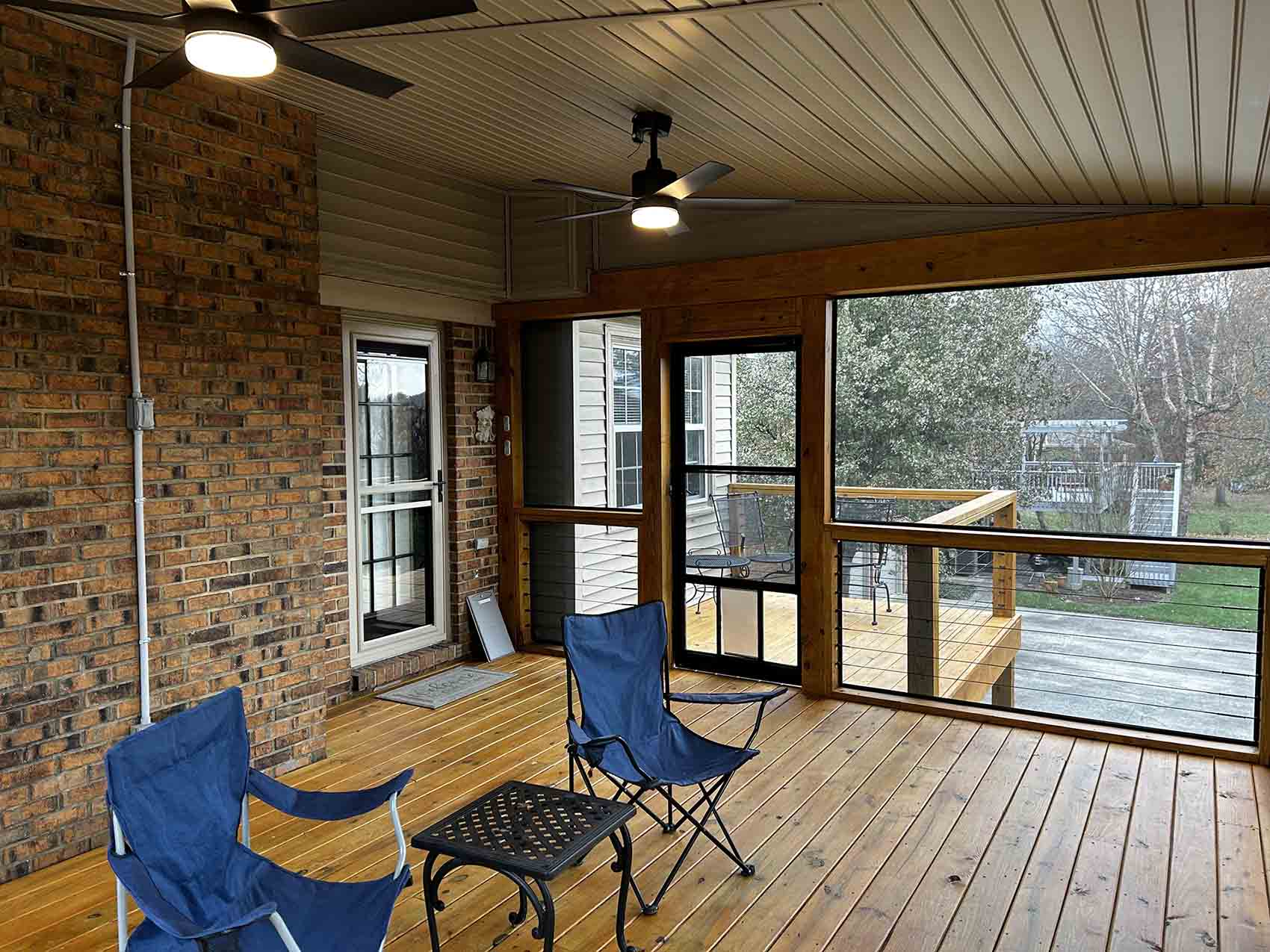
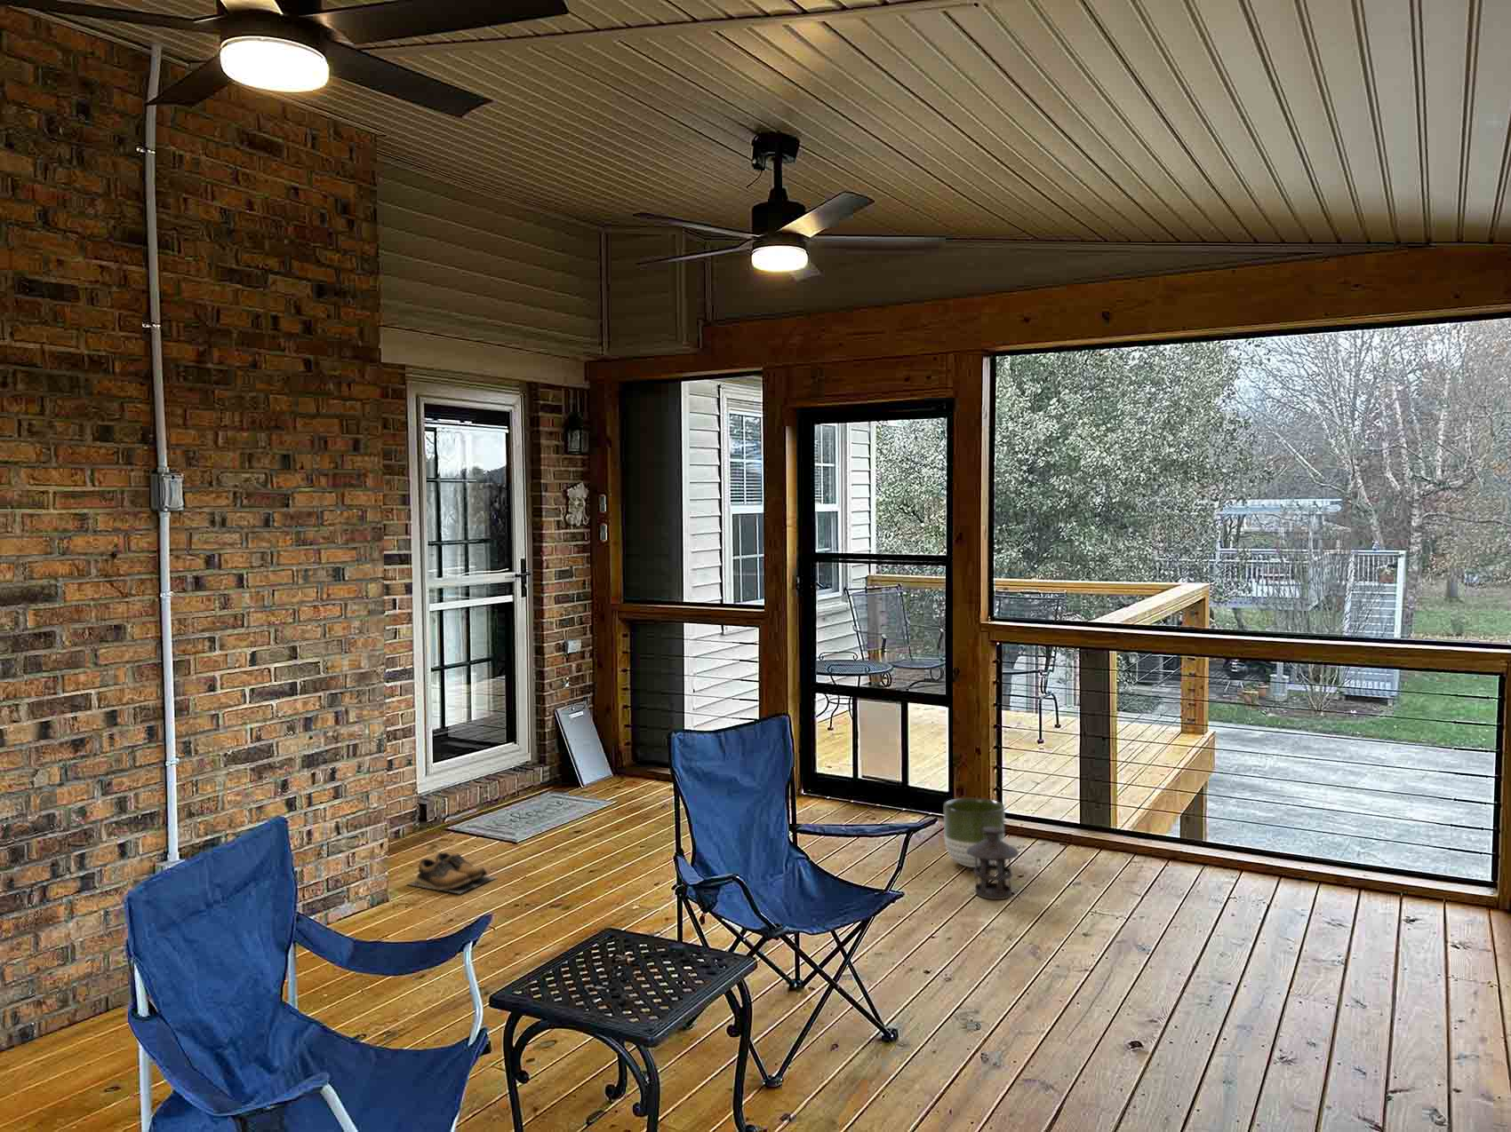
+ lantern (992, 850)
+ planter (974, 835)
+ shoes (452, 869)
